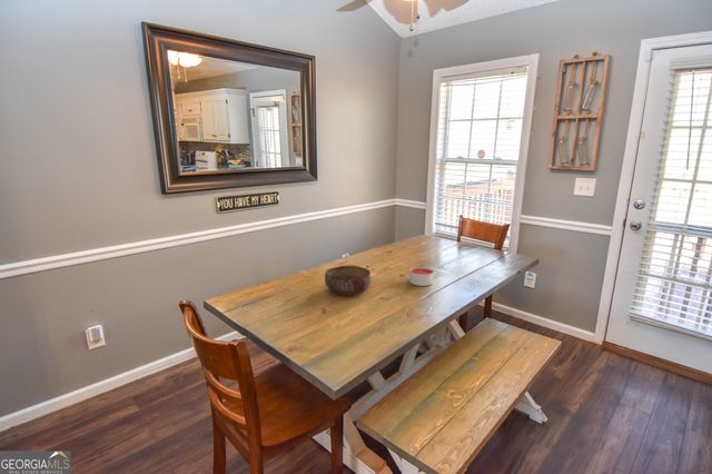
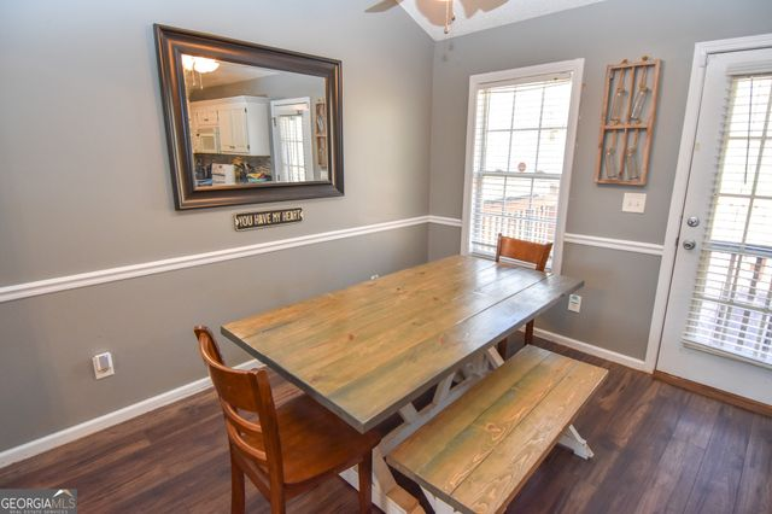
- bowl (347, 282)
- candle (421, 276)
